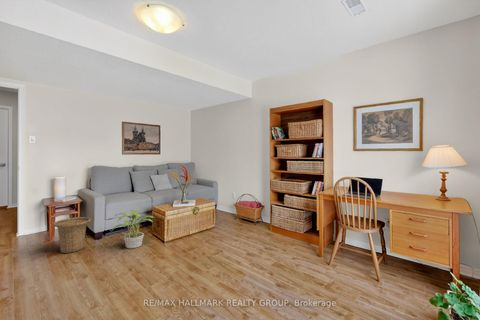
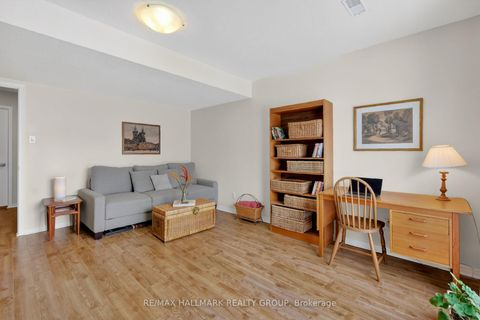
- basket (72, 235)
- potted plant (134, 228)
